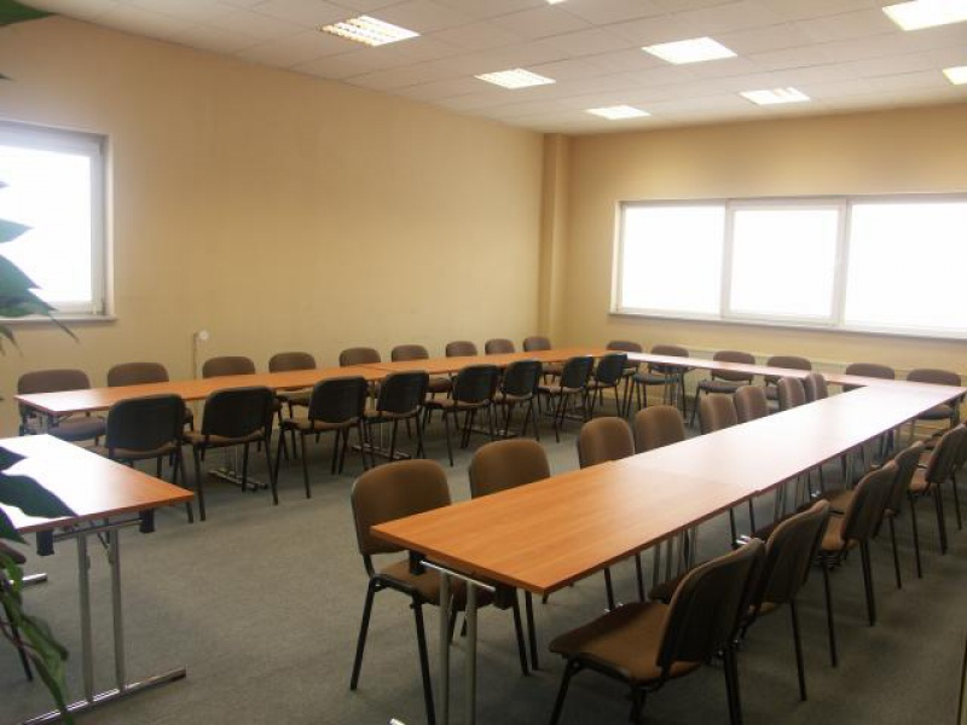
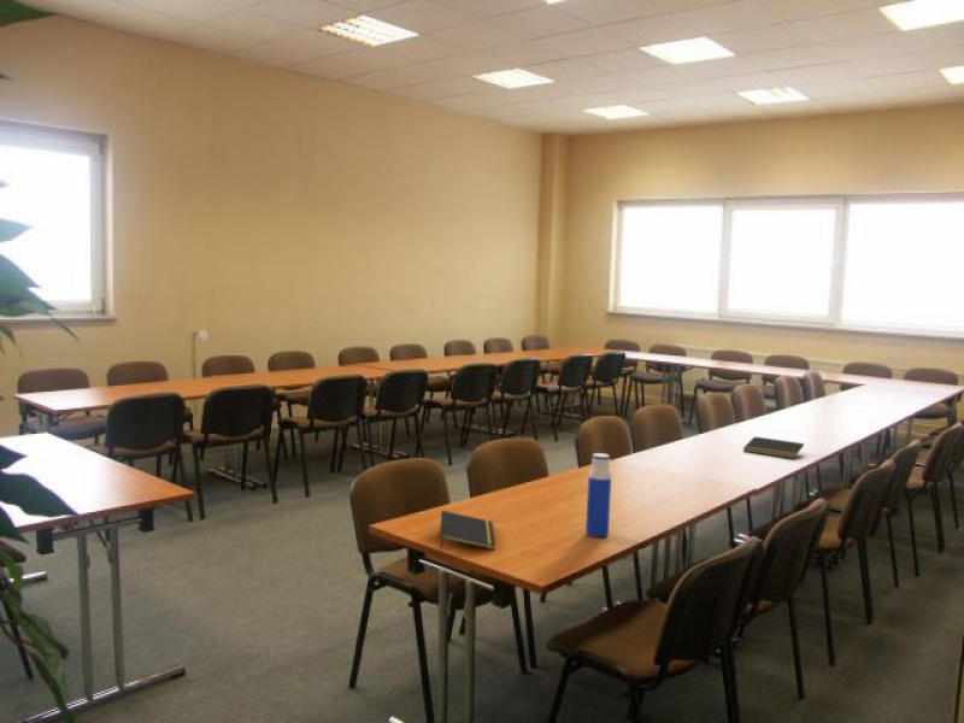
+ notepad (772, 446)
+ notepad (466, 529)
+ water bottle (599, 494)
